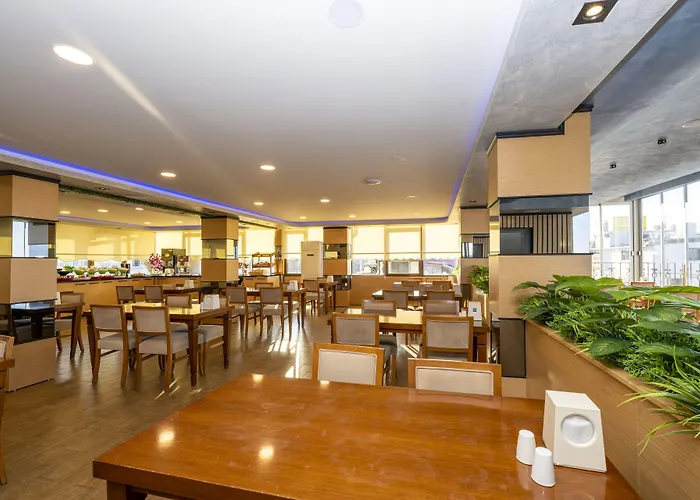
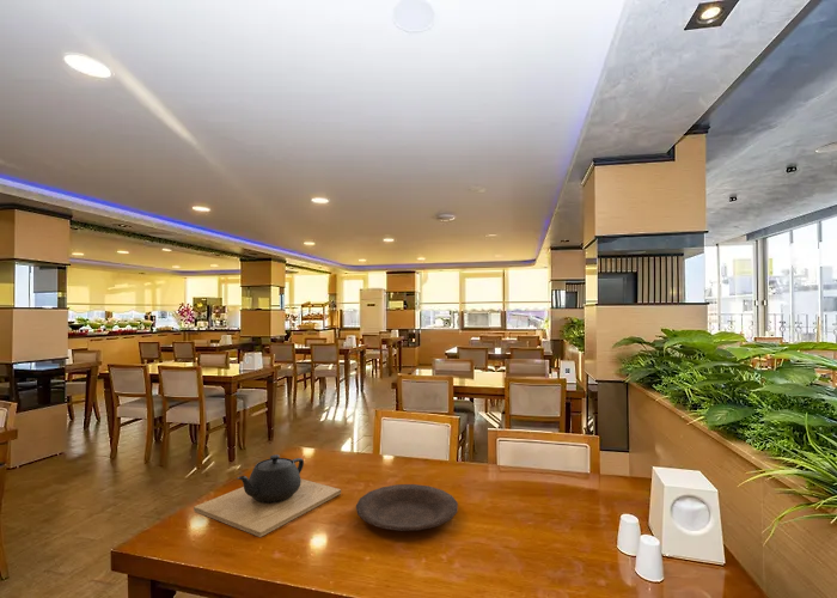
+ teapot (270, 478)
+ plate (407, 508)
